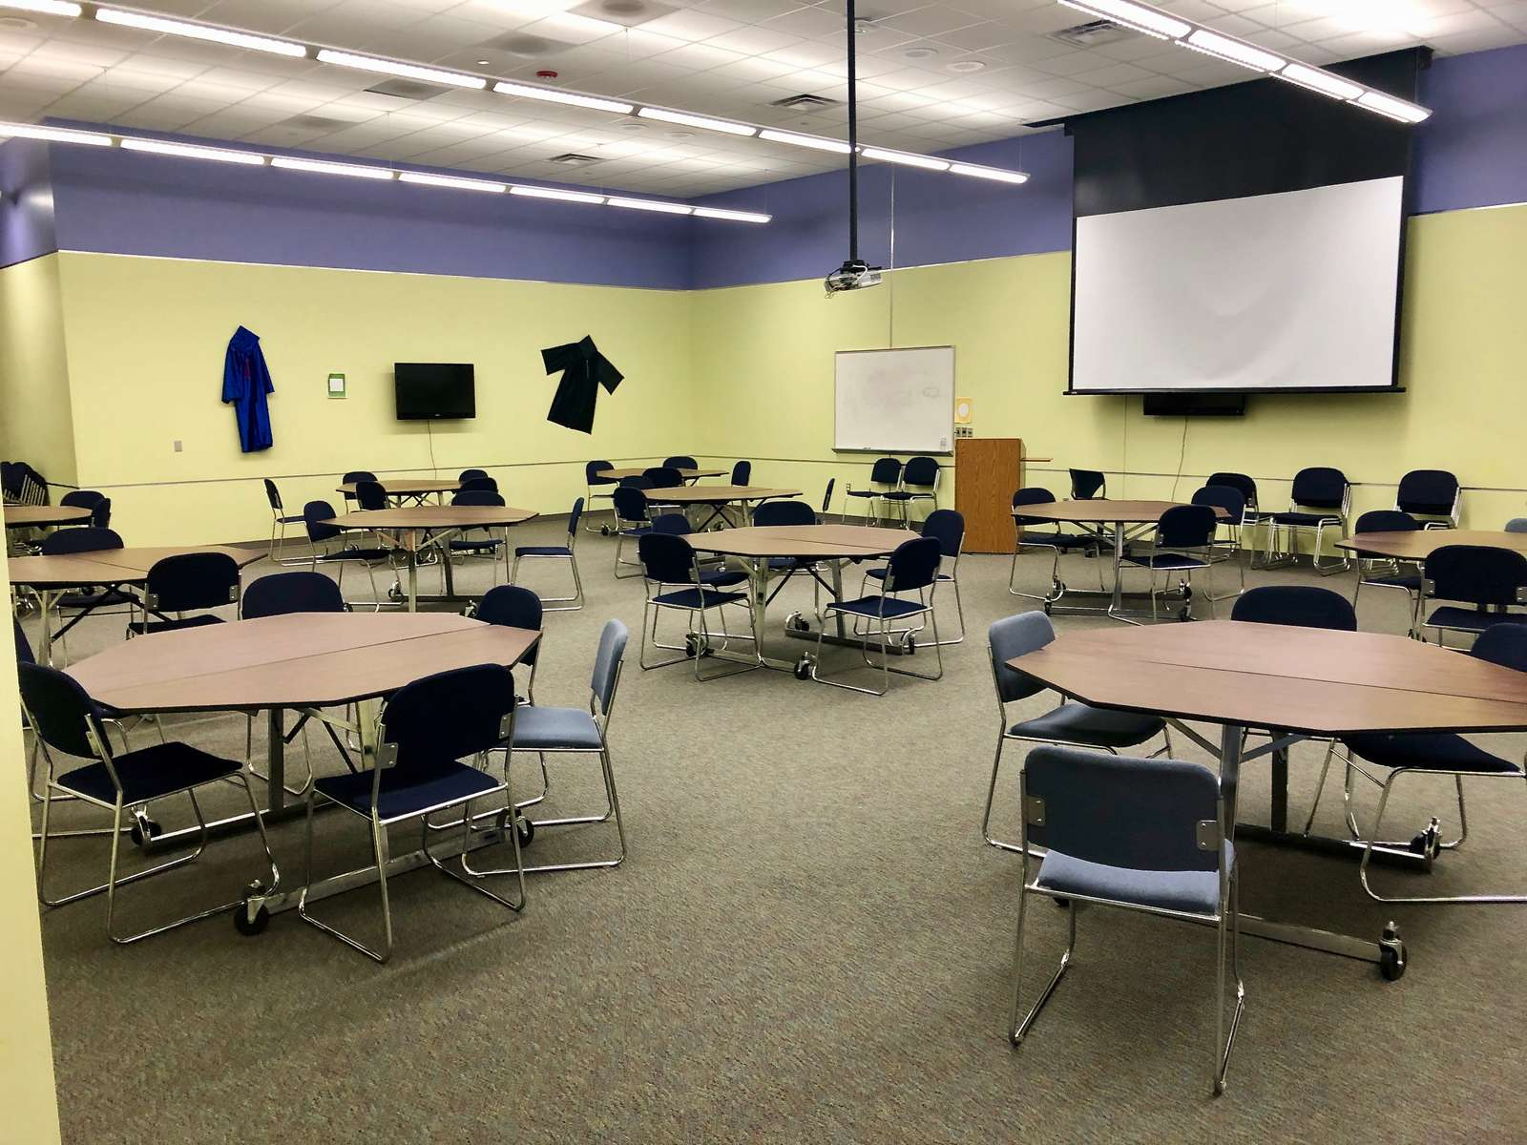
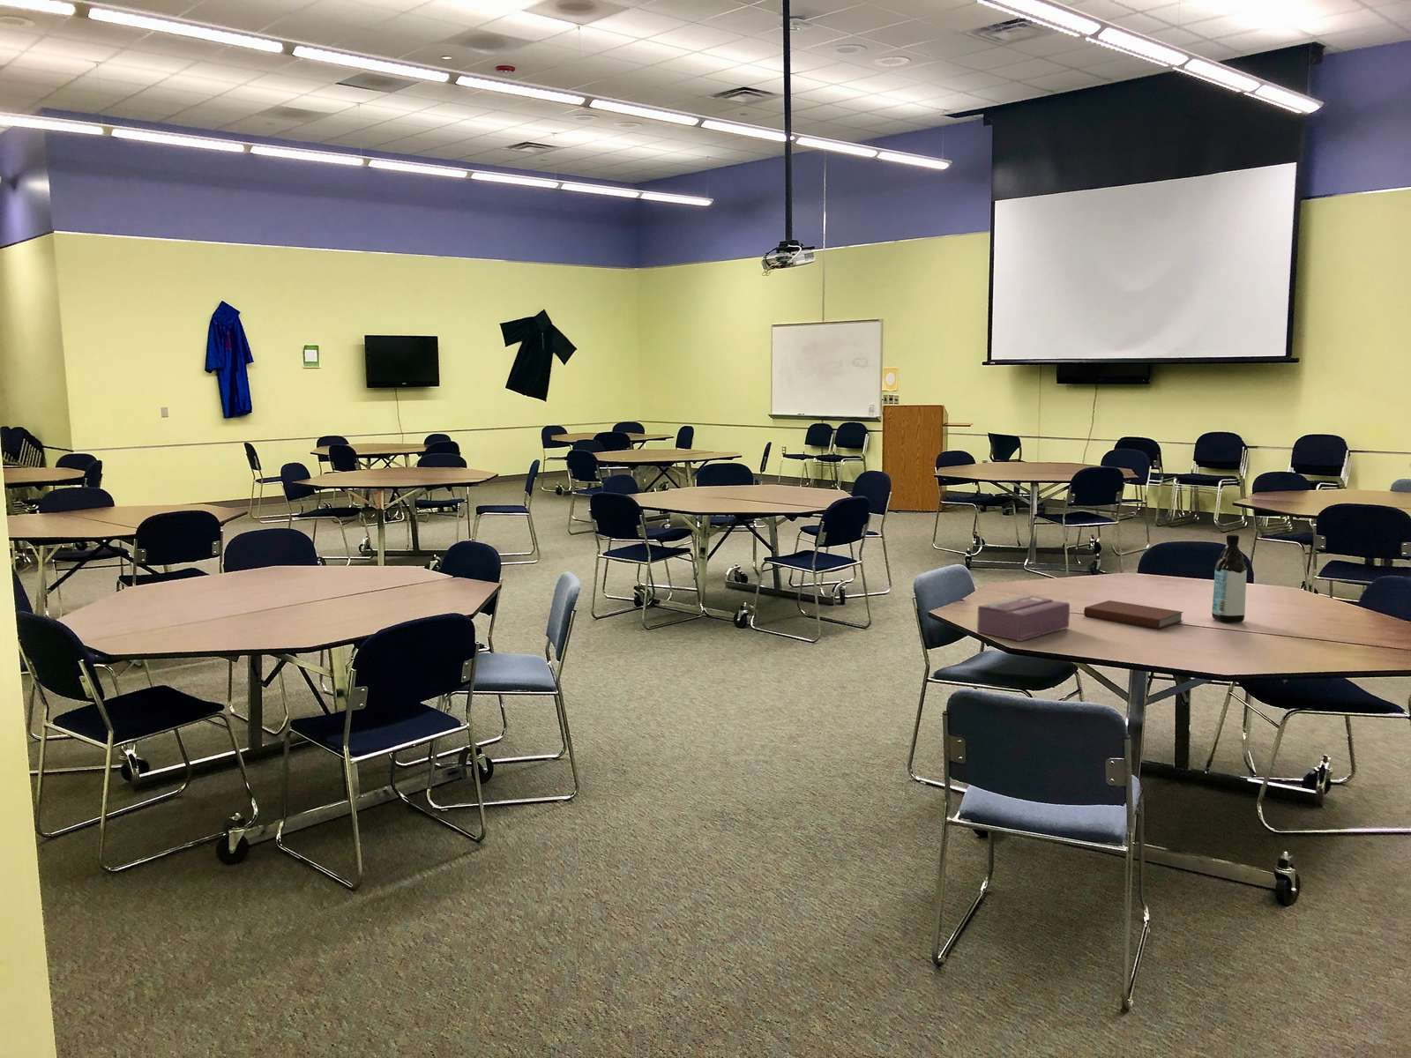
+ book (1132, 613)
+ tissue box (1024, 617)
+ water bottle (1230, 578)
